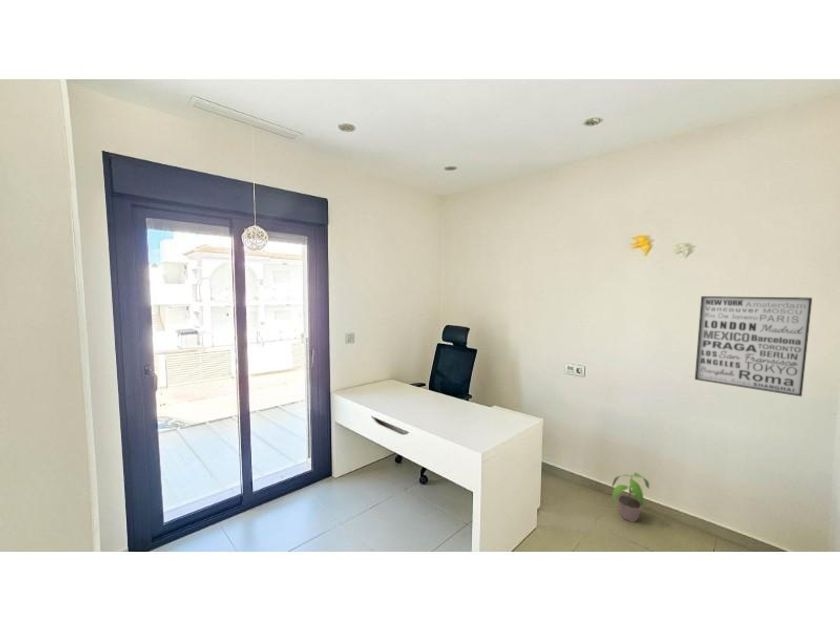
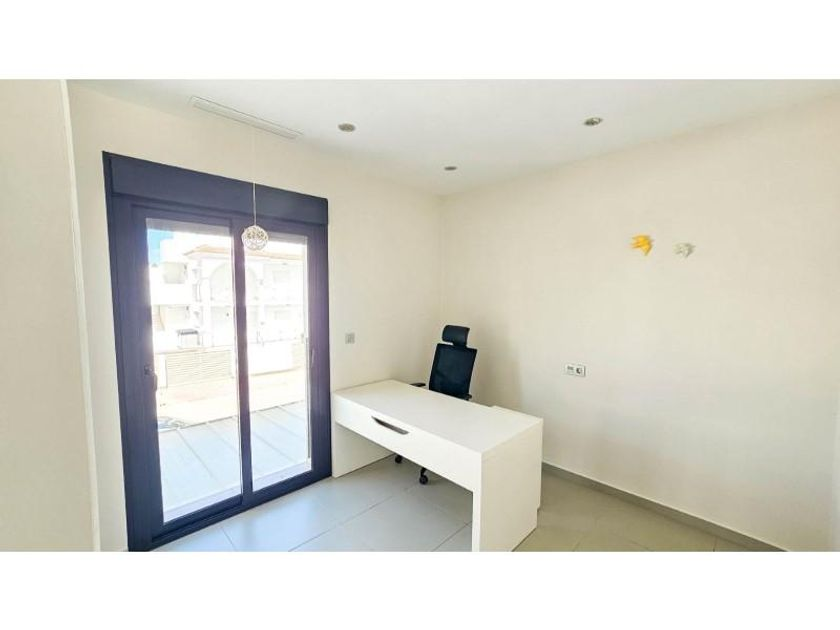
- wall art (747, 342)
- potted plant (629, 496)
